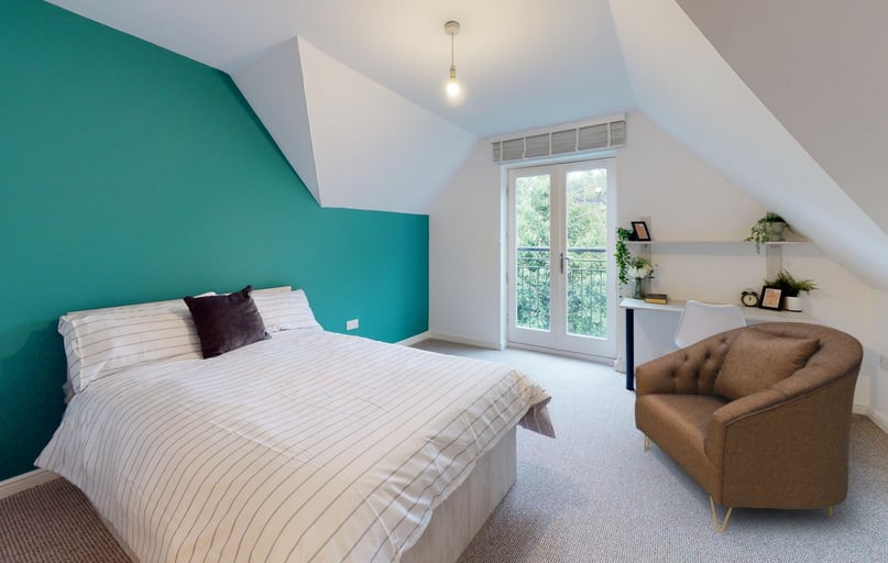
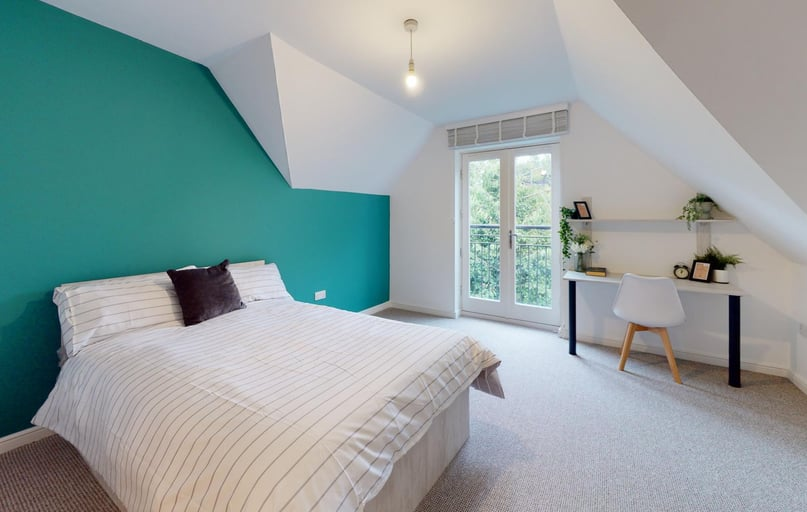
- armchair (741, 407)
